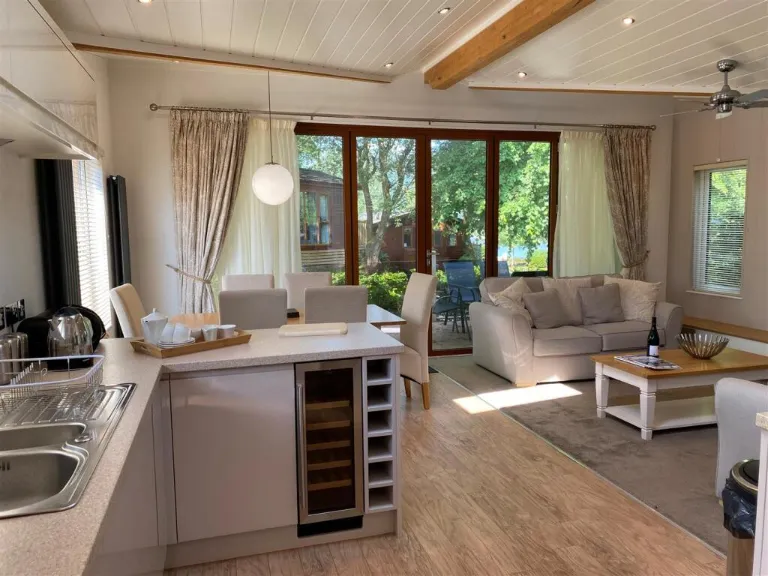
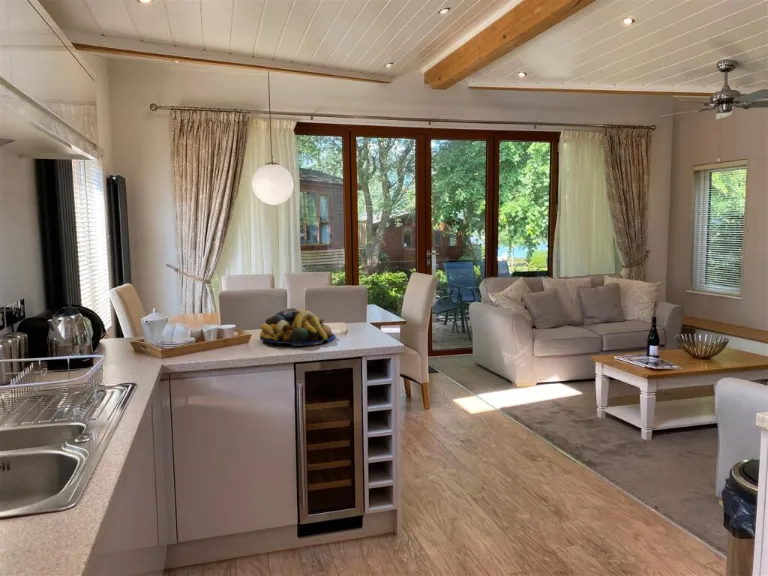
+ fruit bowl (298, 325)
